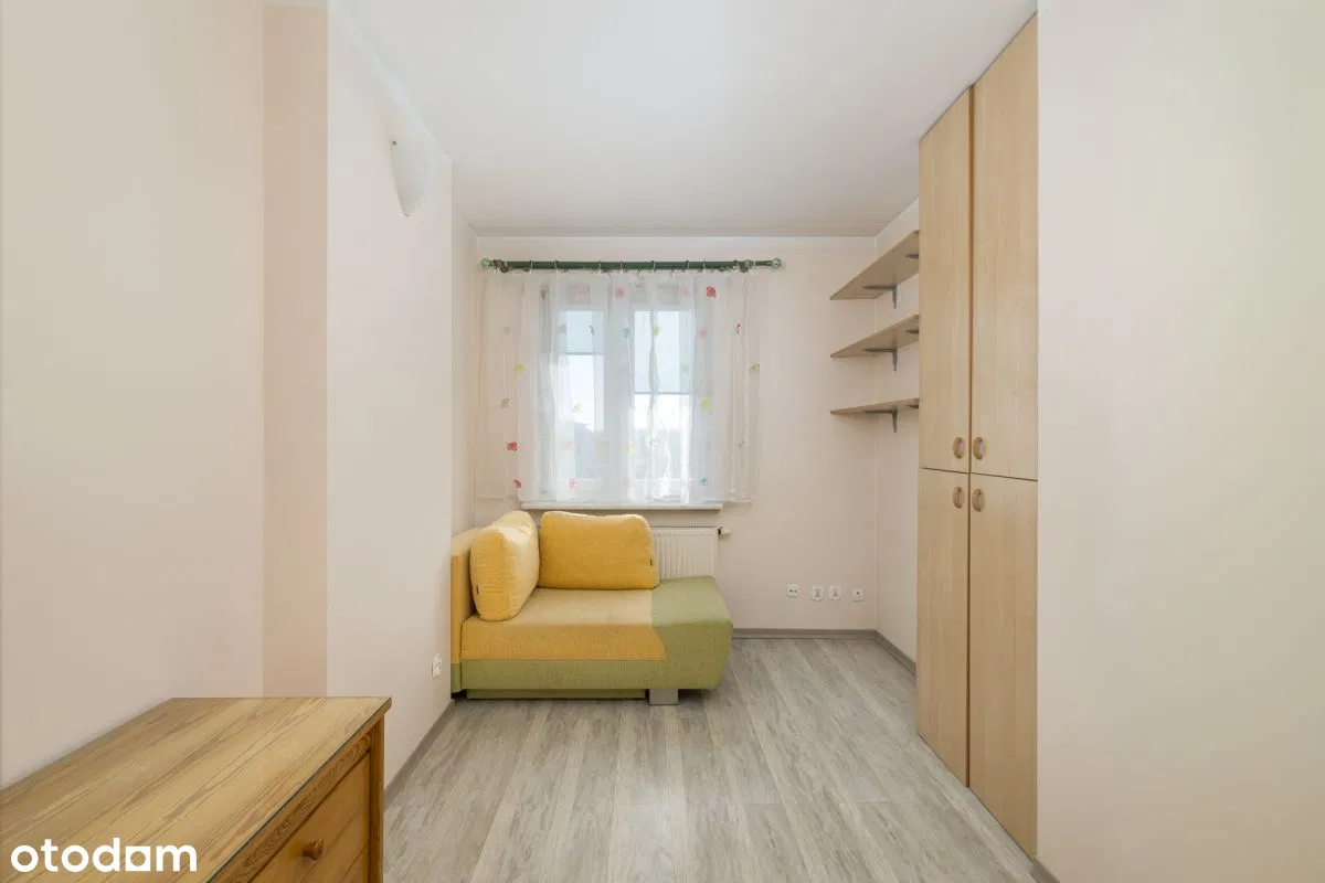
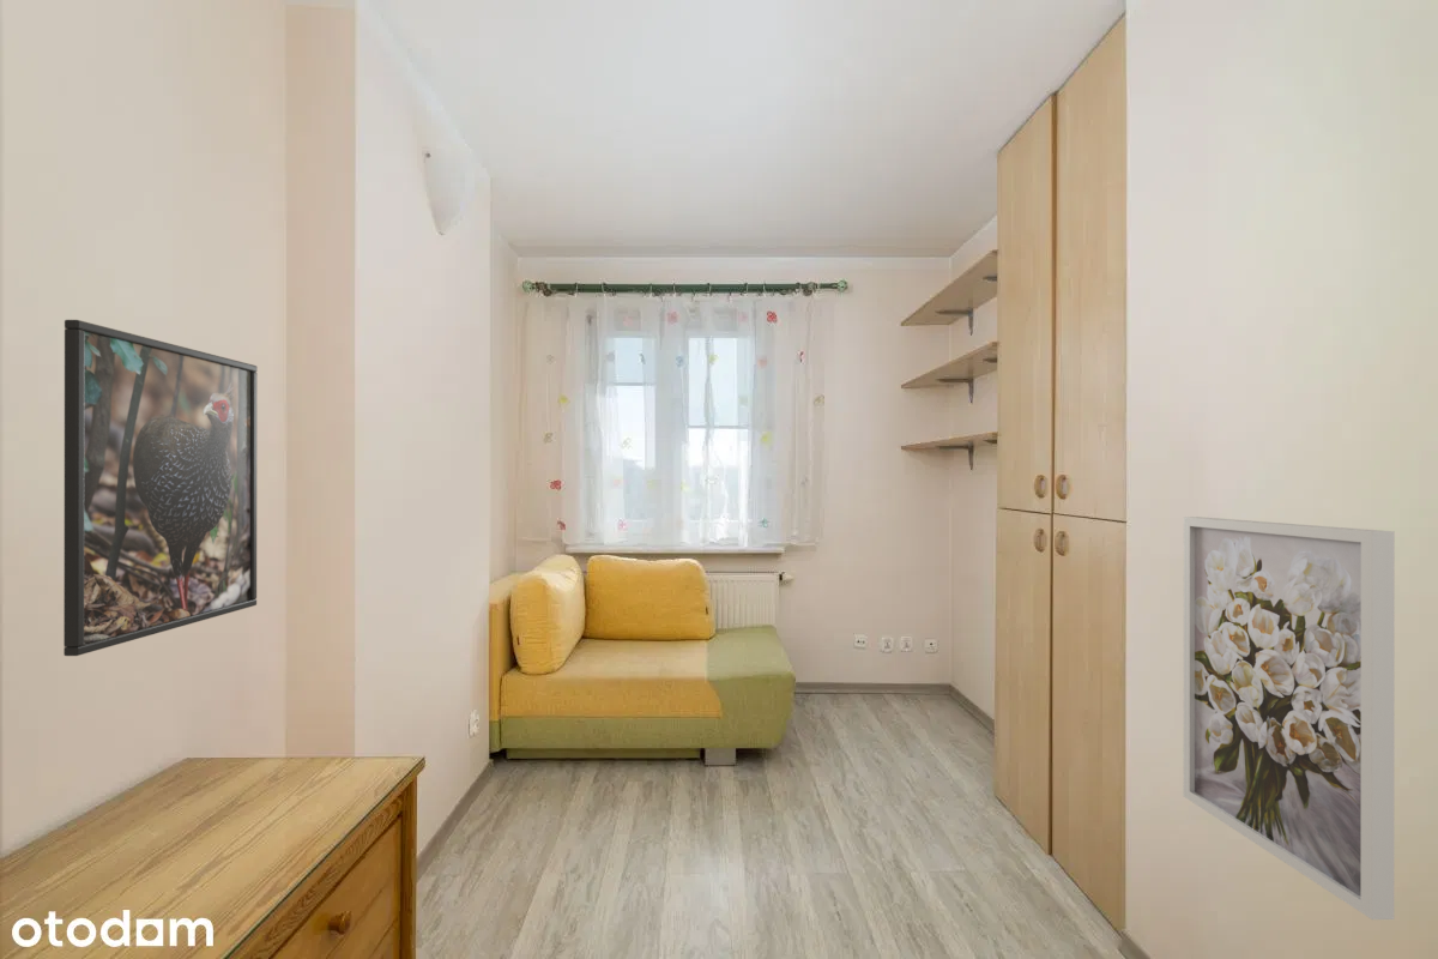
+ wall art (1271, 684)
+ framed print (176, 485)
